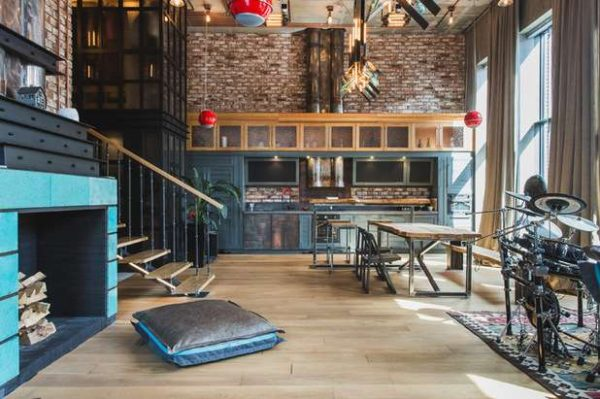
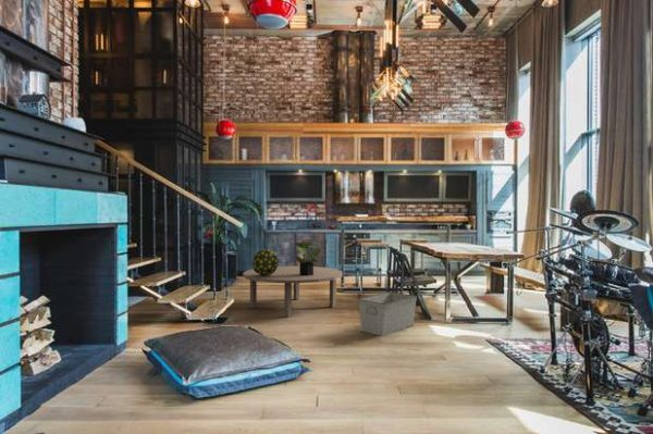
+ potted plant (304, 257)
+ coffee table (294, 289)
+ storage bin (387, 312)
+ decorative sphere (264, 262)
